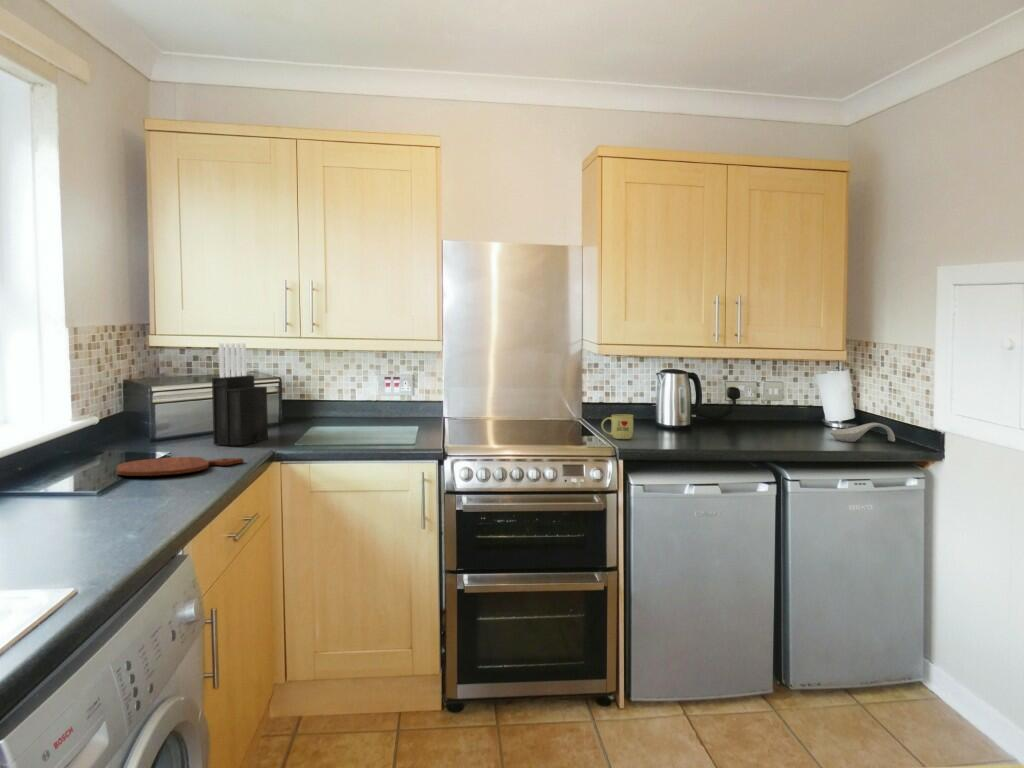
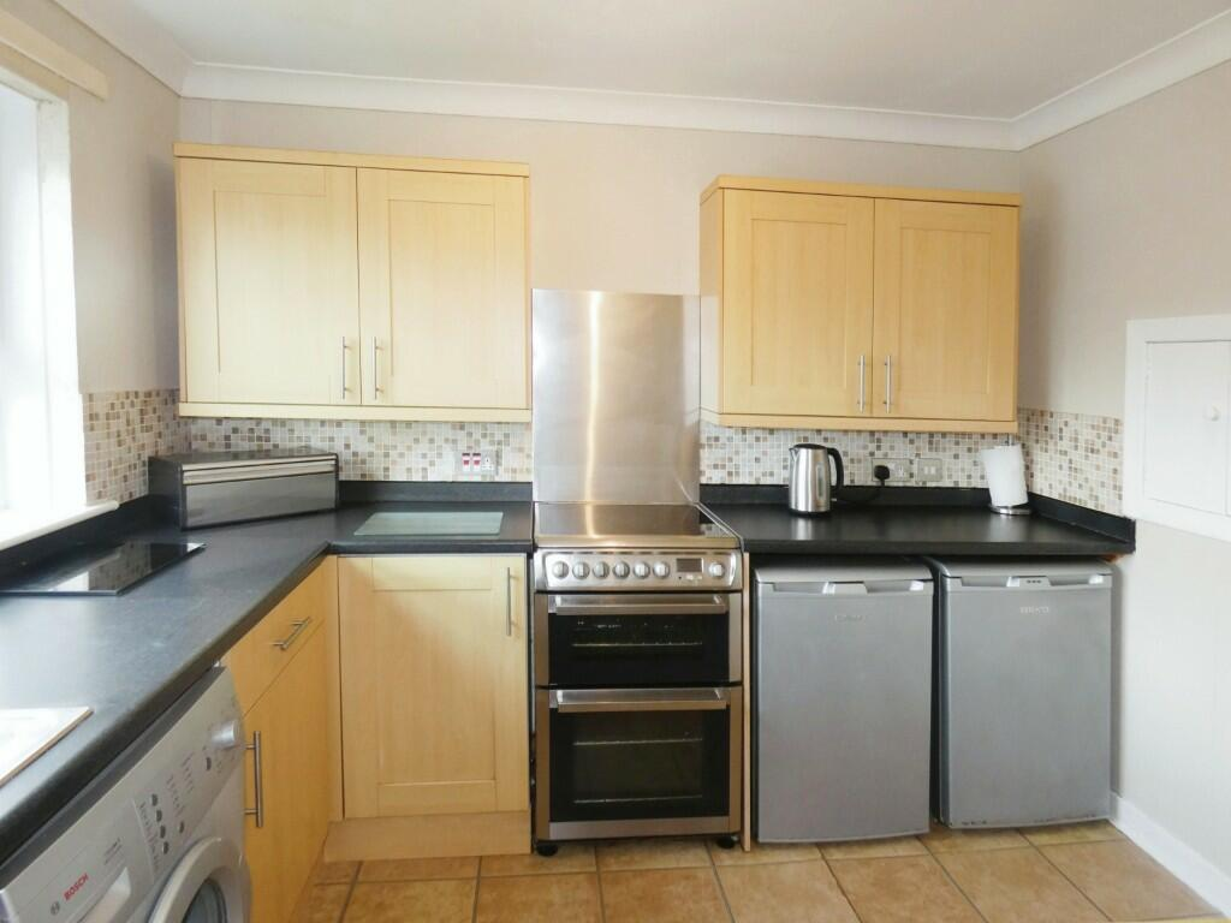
- cutting board (182, 464)
- knife block (243, 392)
- mug (617, 426)
- spoon rest (861, 431)
